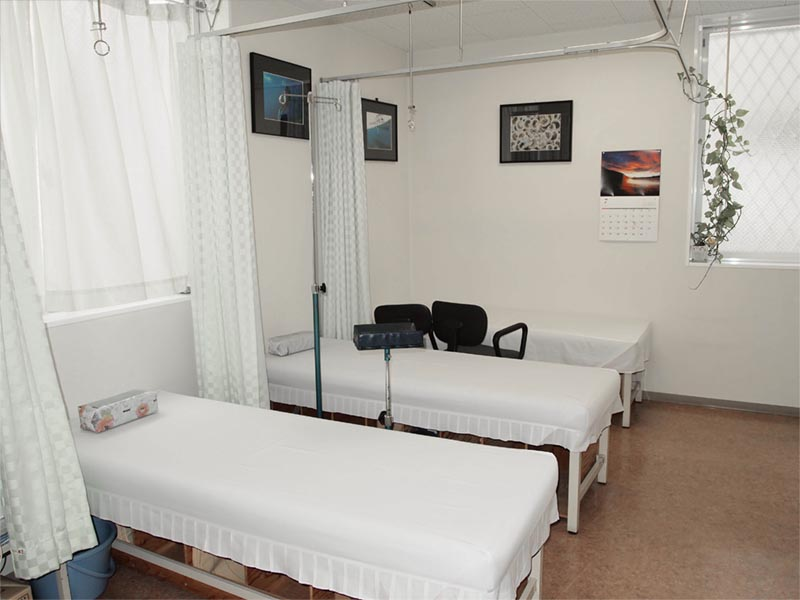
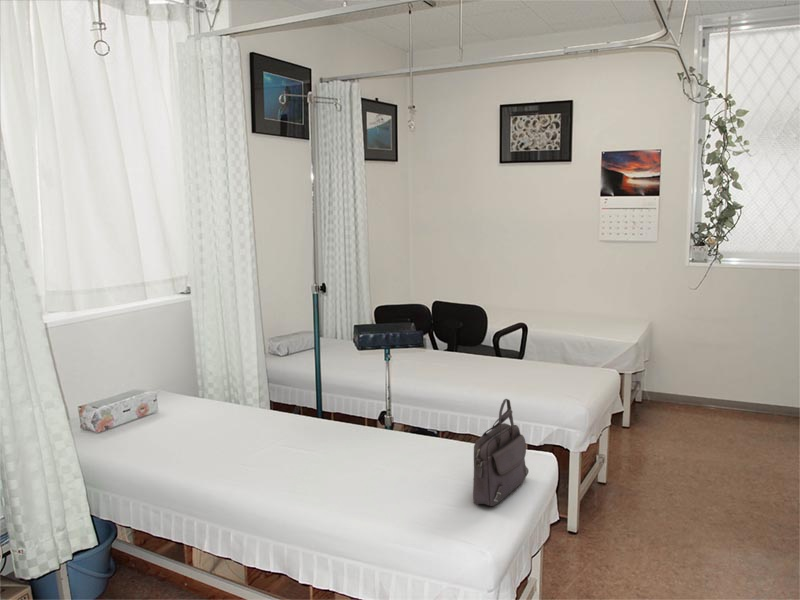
+ handbag (499, 445)
